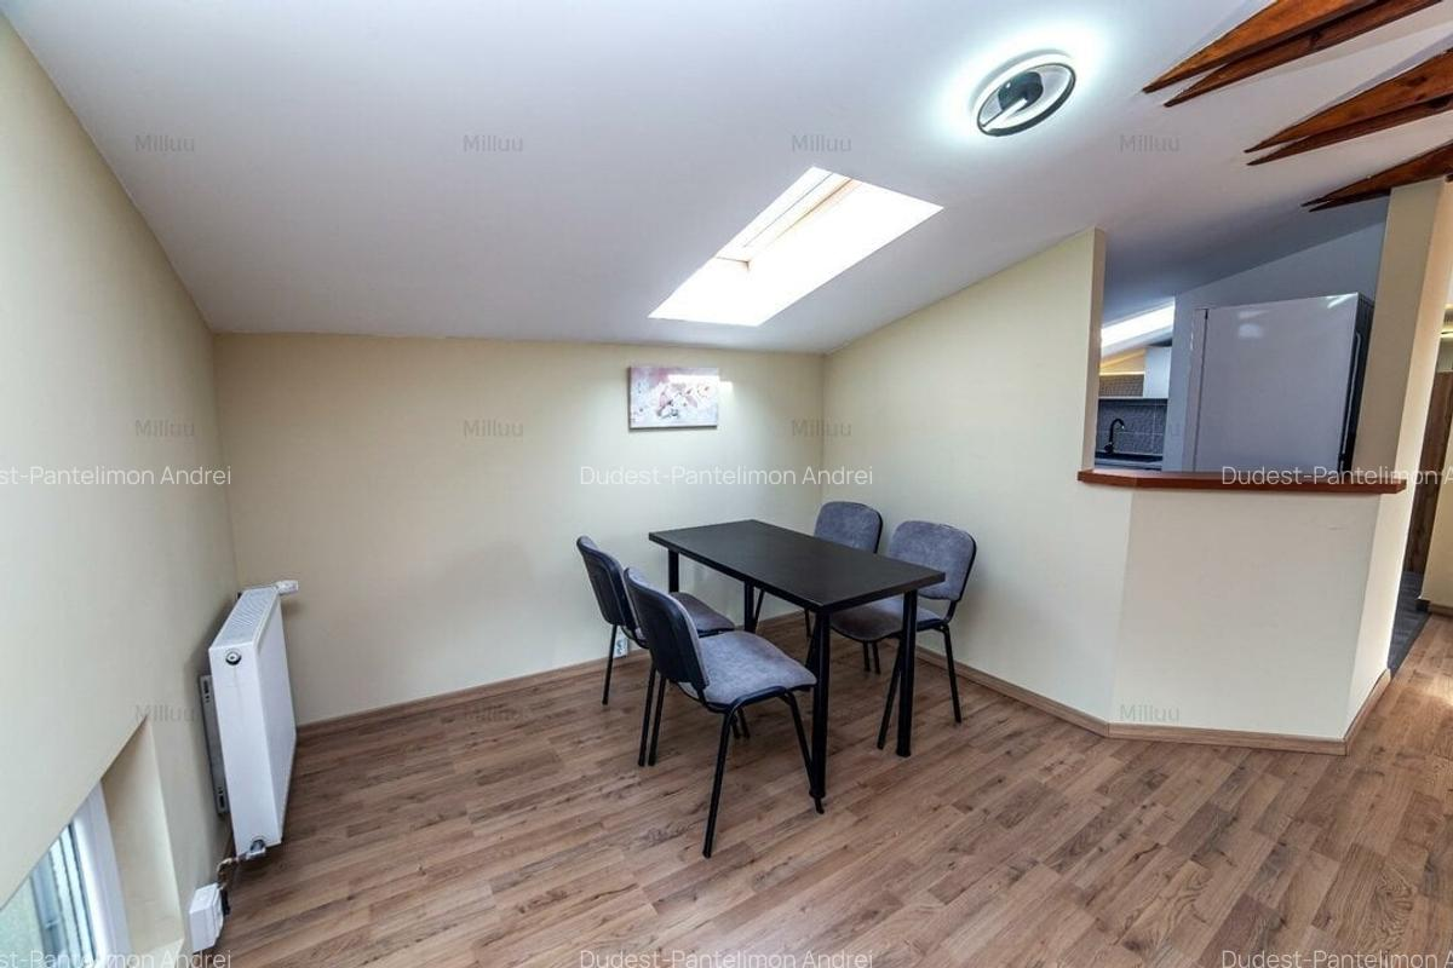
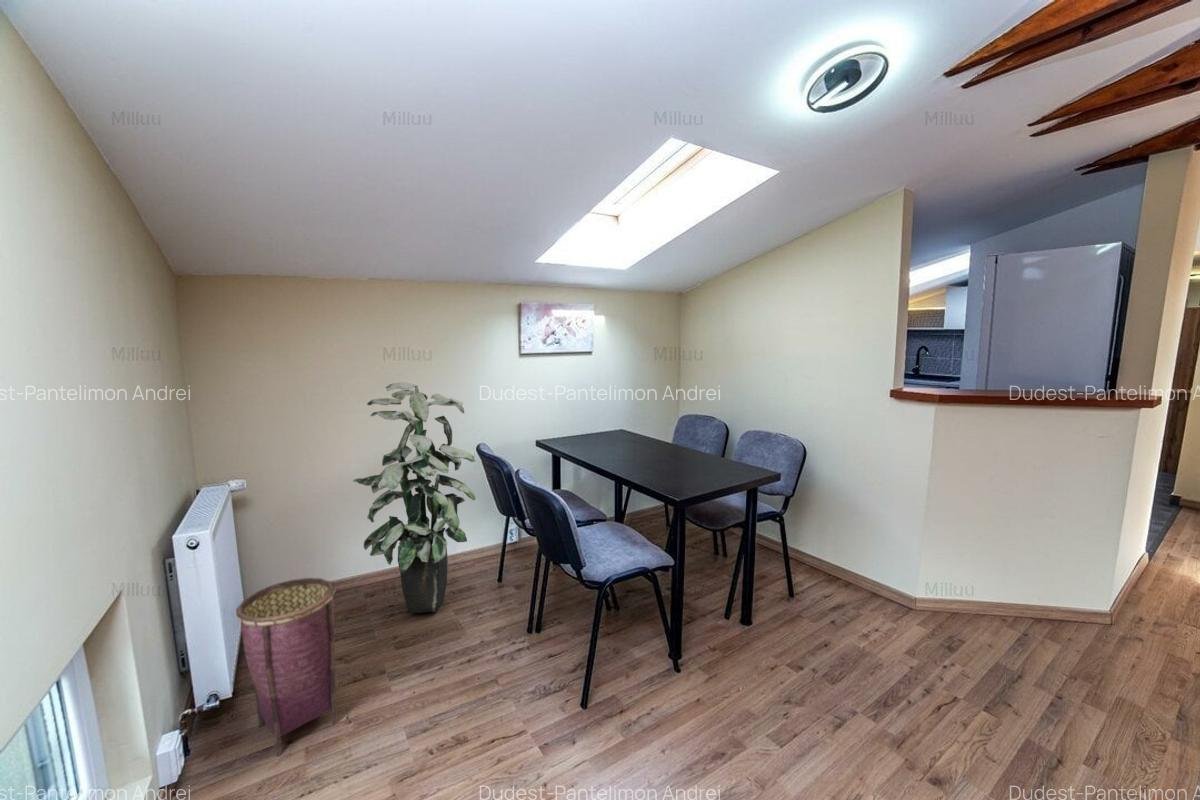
+ woven basket (293, 661)
+ indoor plant (415, 495)
